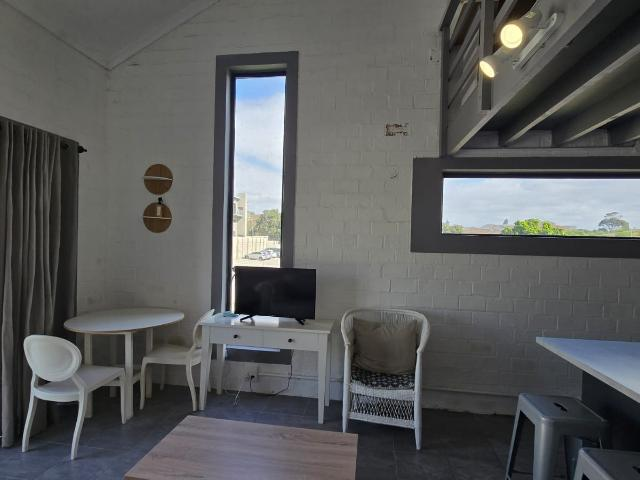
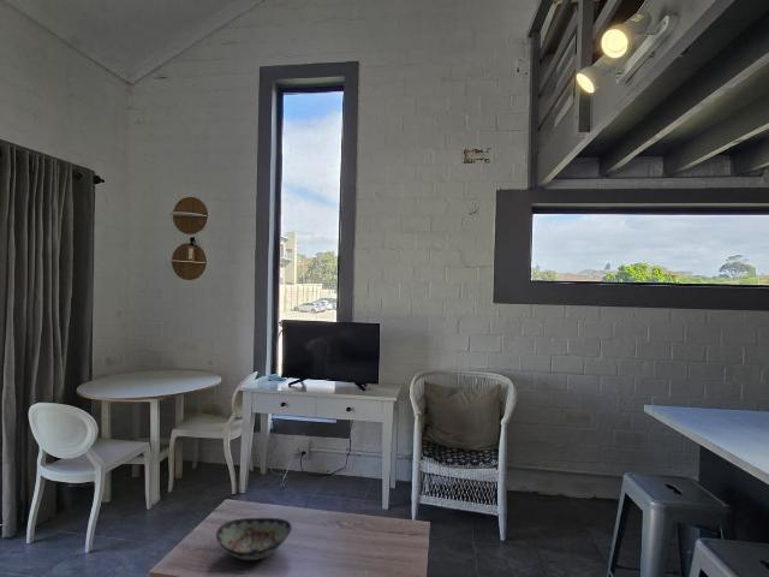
+ decorative bowl (254, 541)
